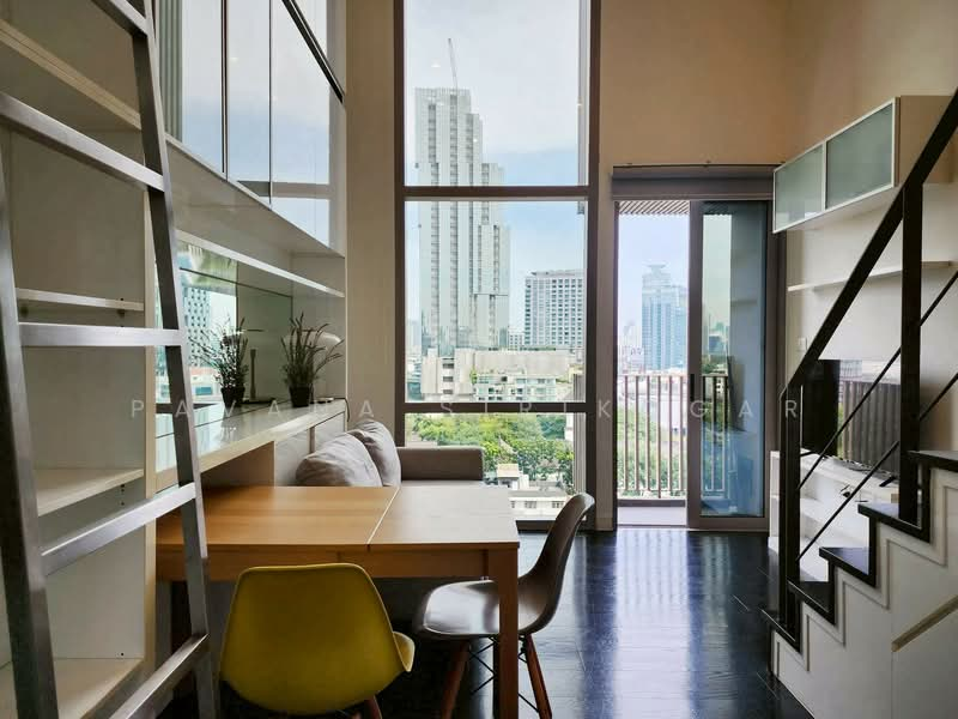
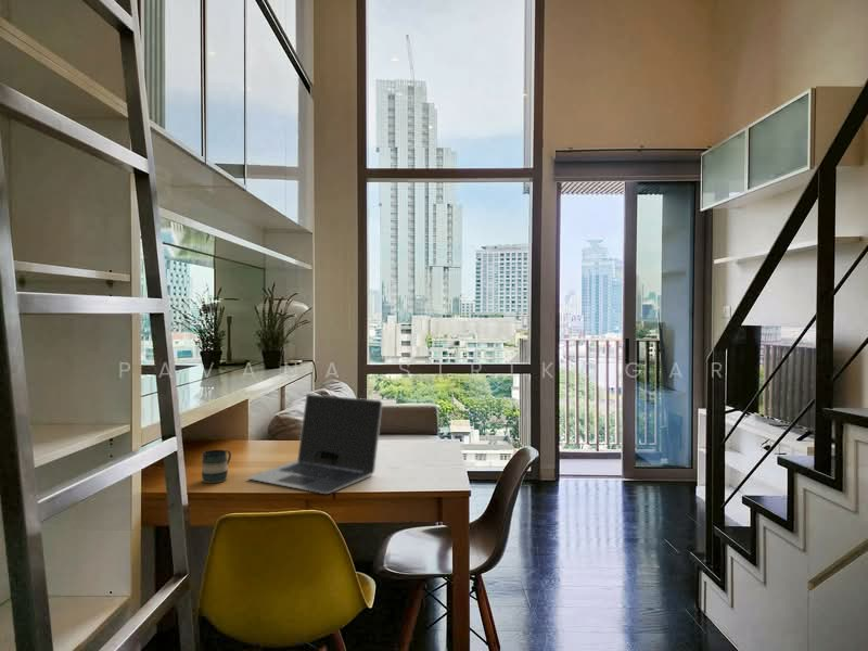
+ laptop (316, 438)
+ mug (218, 464)
